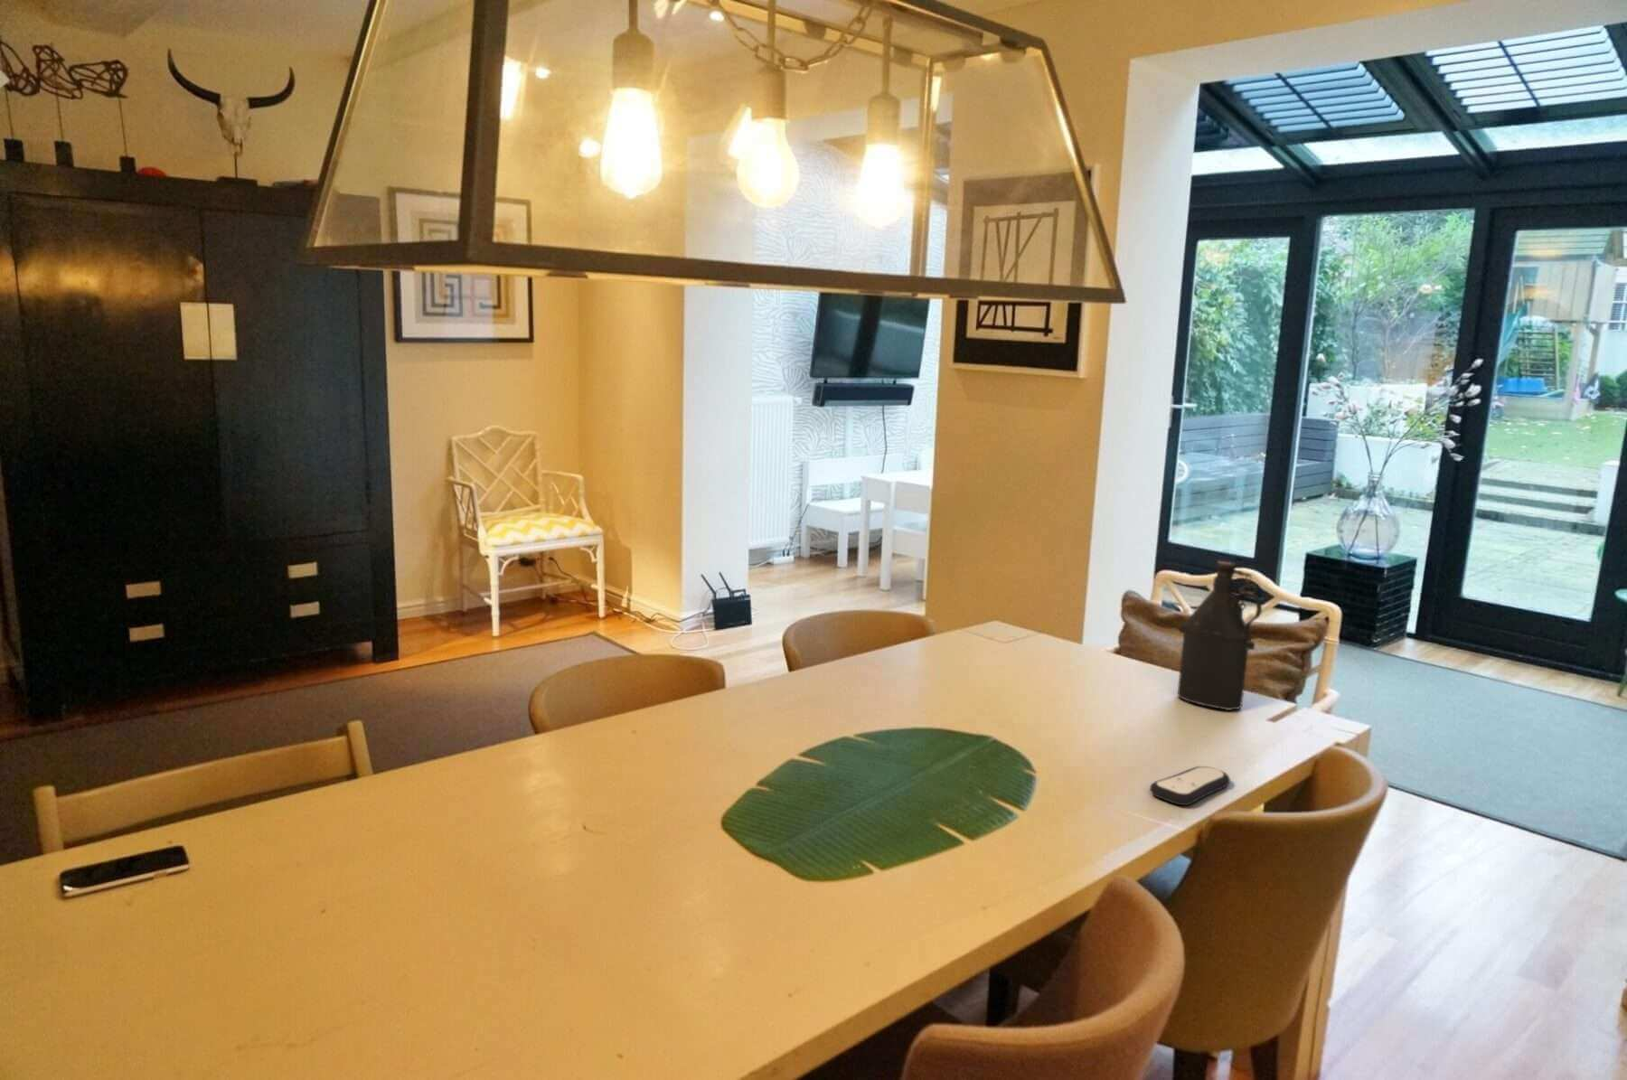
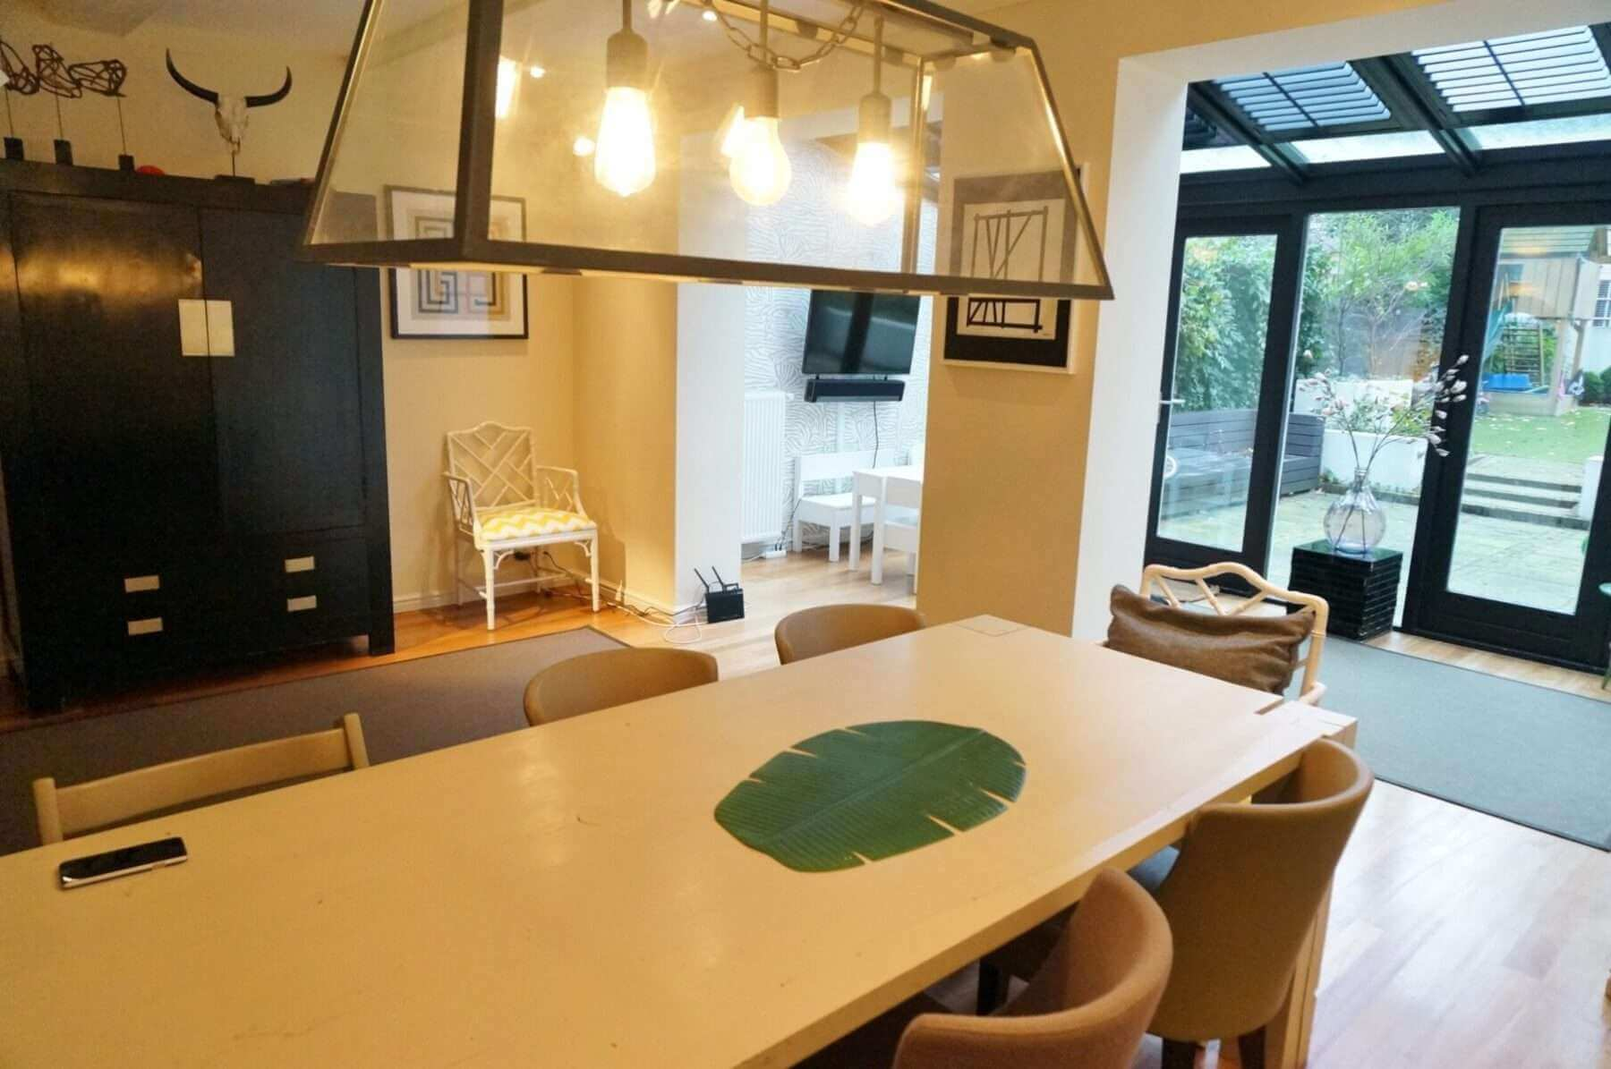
- bottle (1217, 633)
- remote control (1192, 783)
